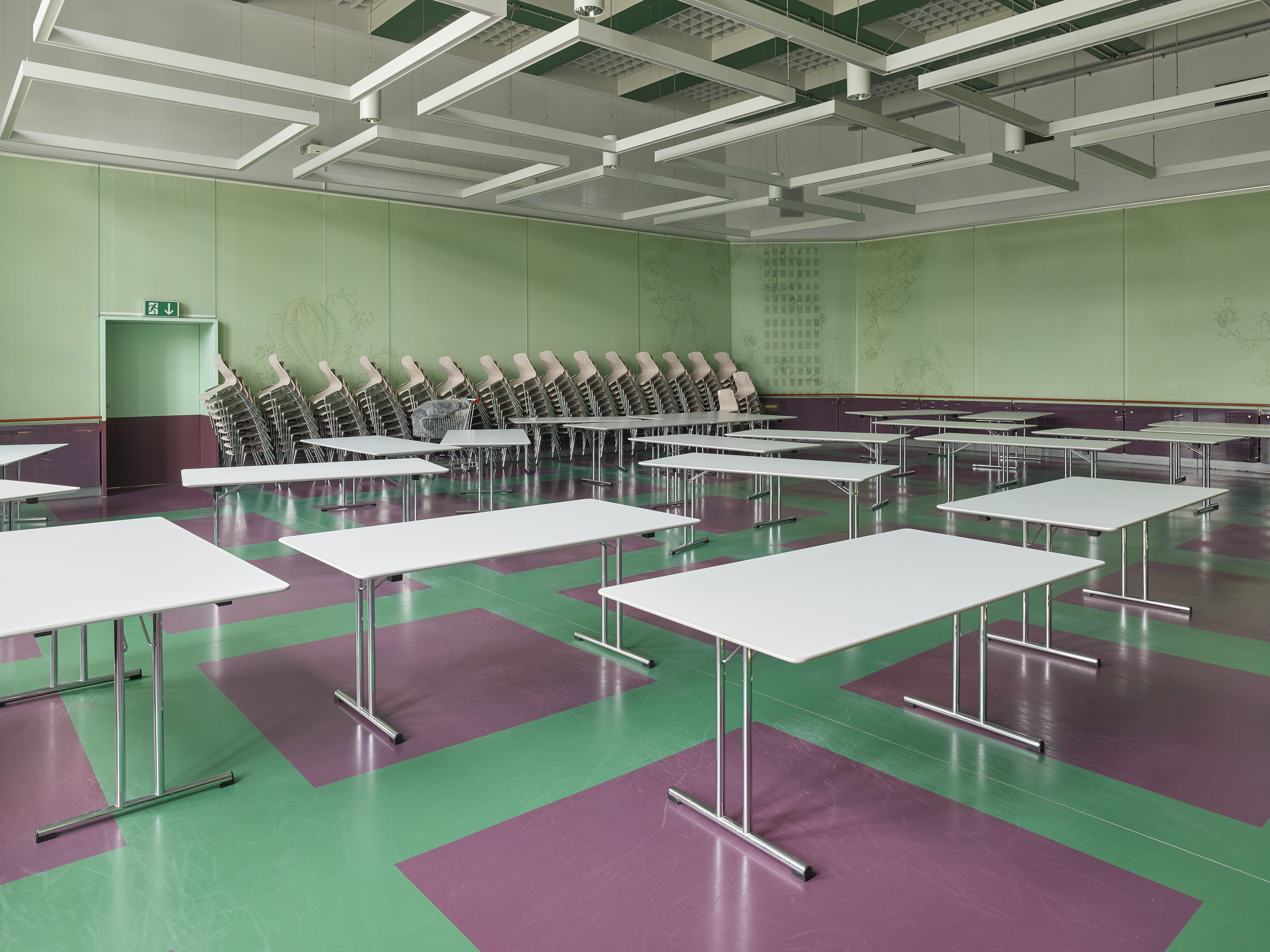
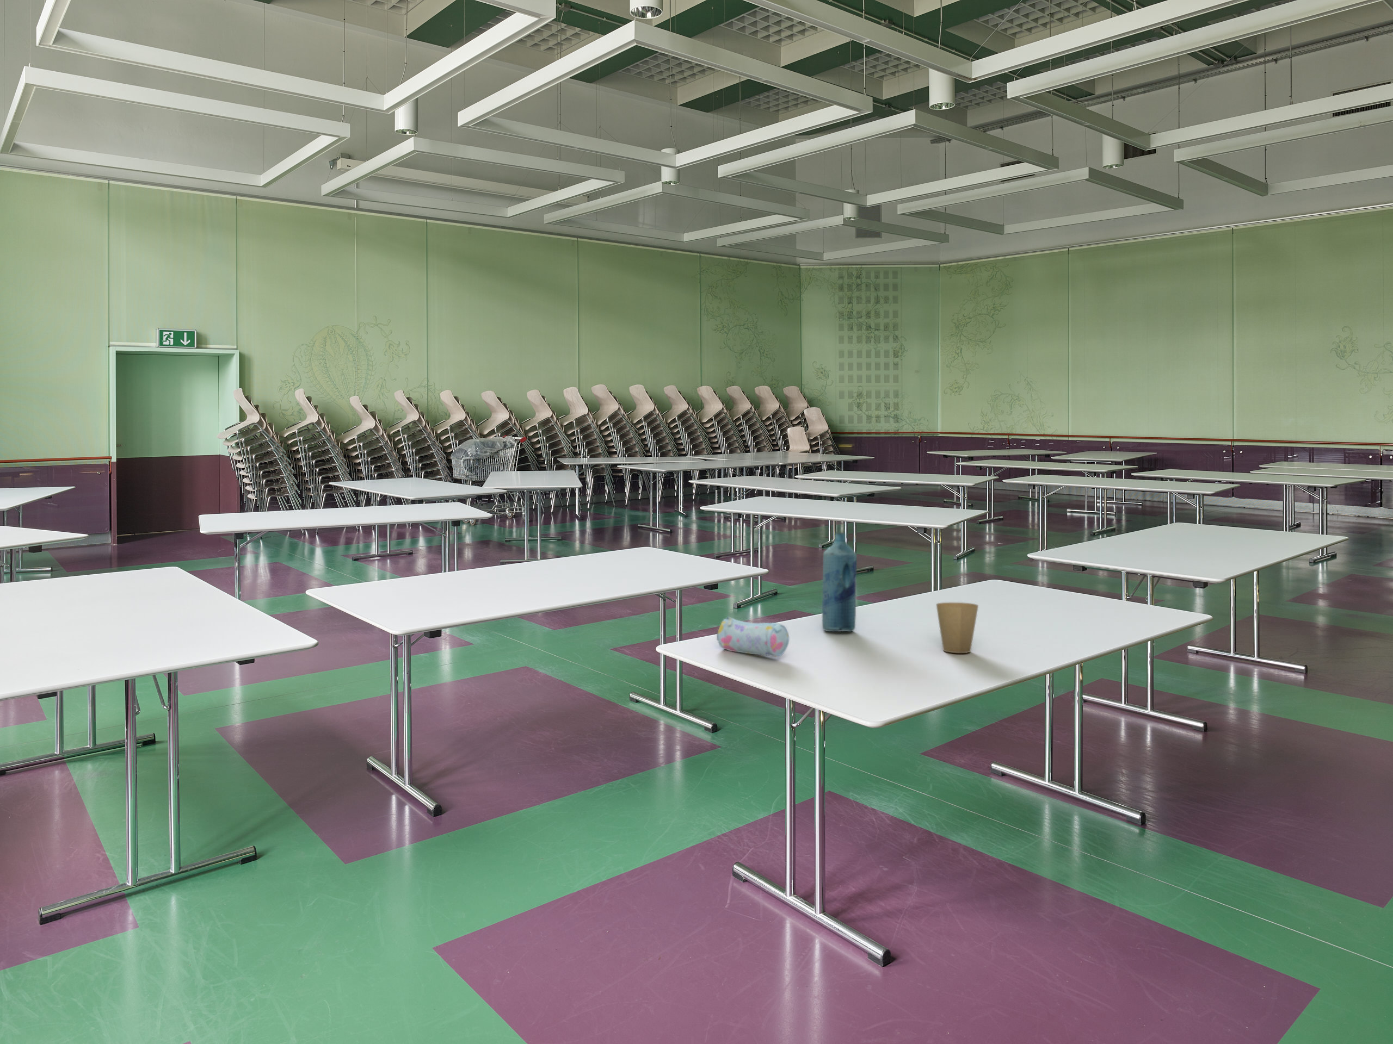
+ bottle (839, 582)
+ pencil case (752, 636)
+ paper cup (956, 627)
